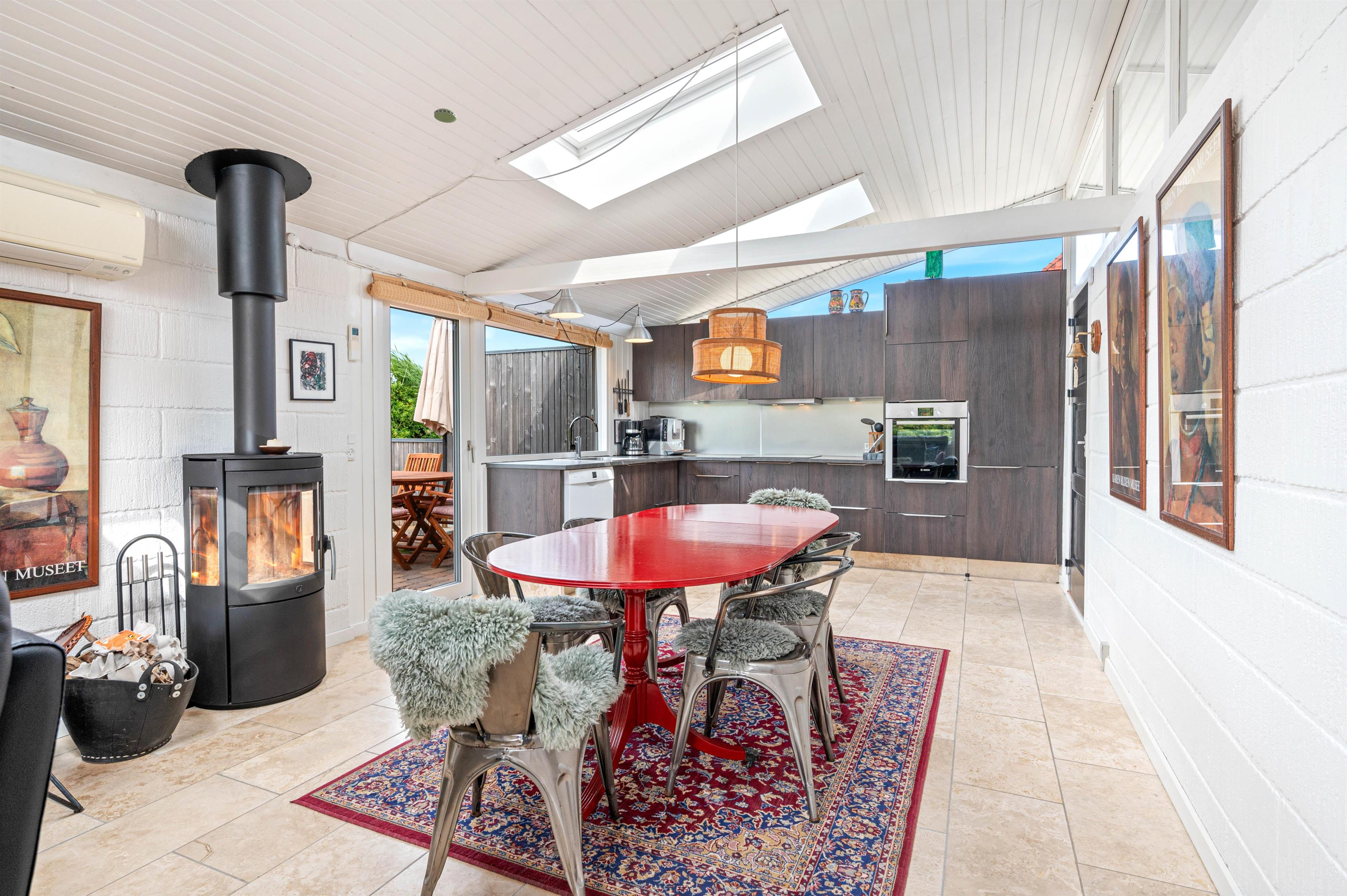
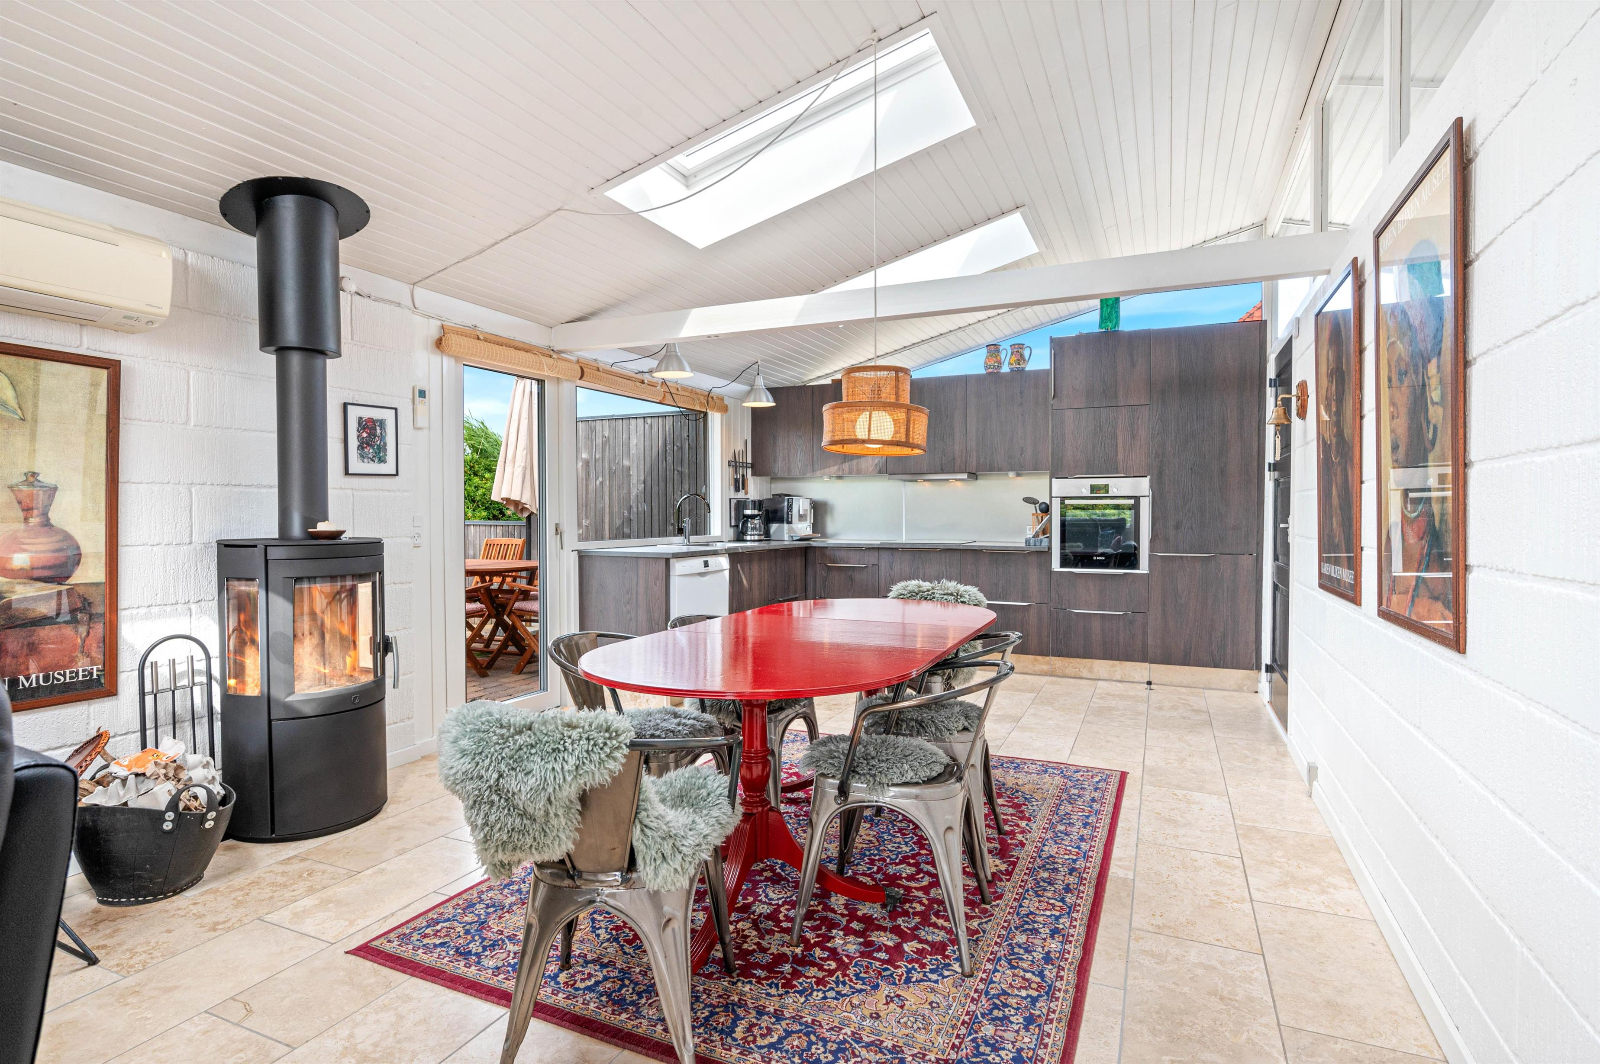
- smoke detector (445, 115)
